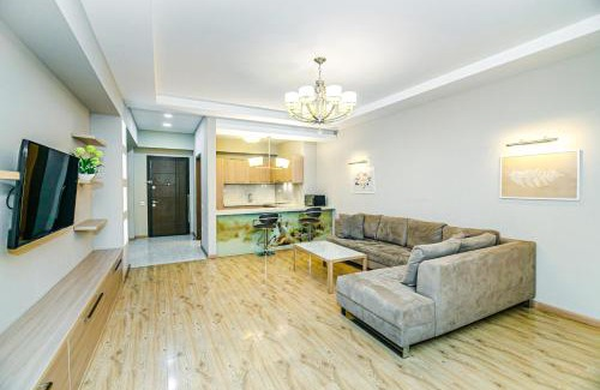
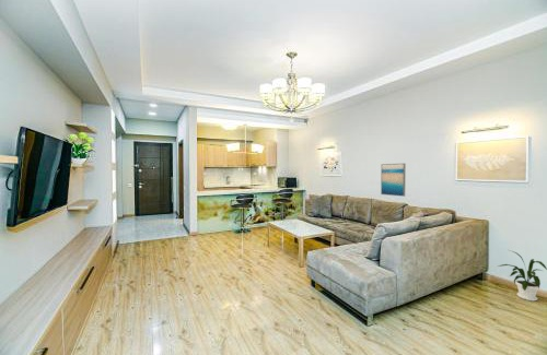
+ wall art (392, 179)
+ house plant (524, 275)
